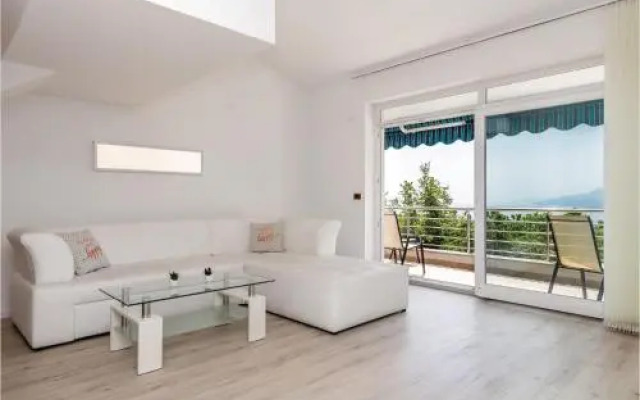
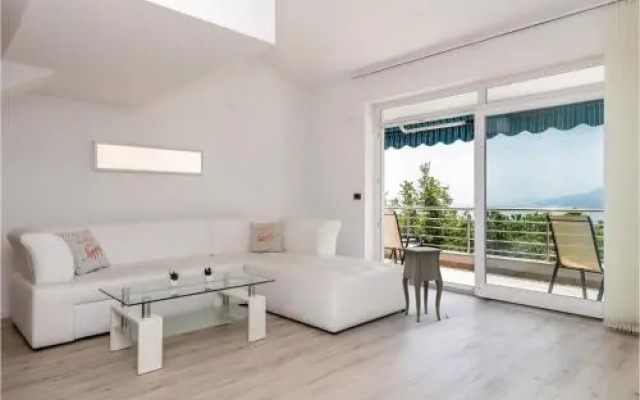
+ side table (421, 282)
